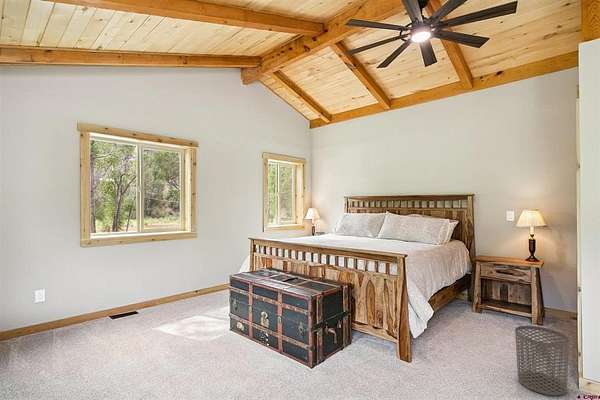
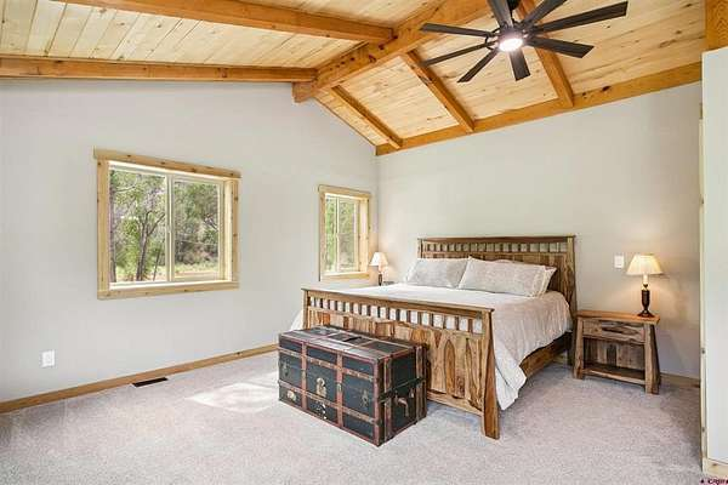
- waste bin (541, 358)
